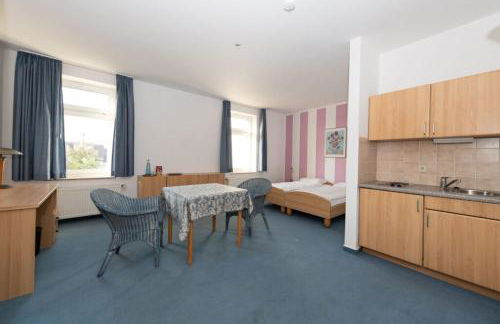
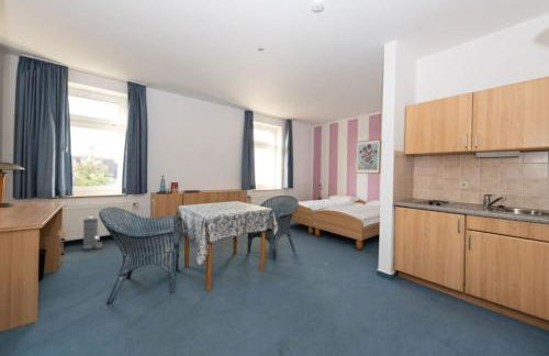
+ canister (92, 232)
